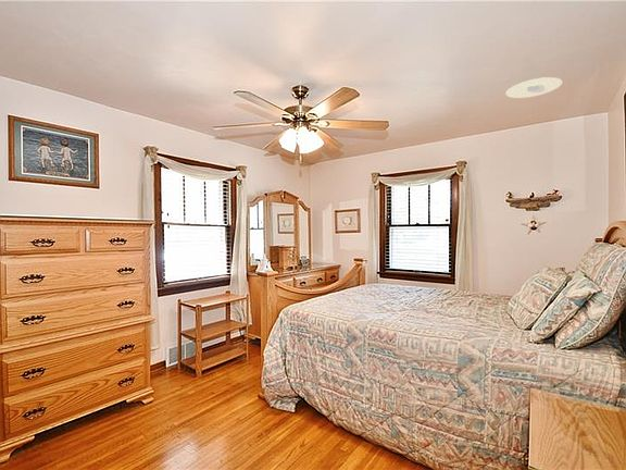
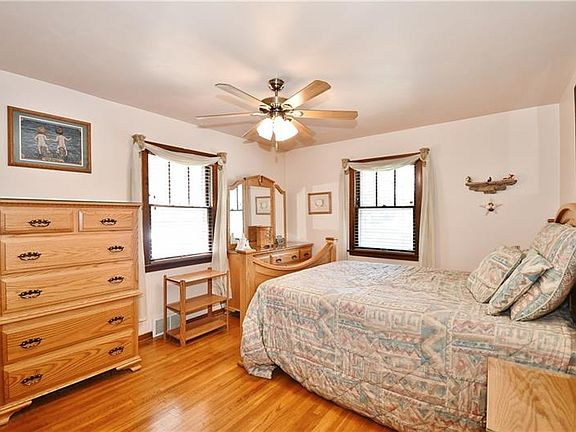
- recessed light (533, 86)
